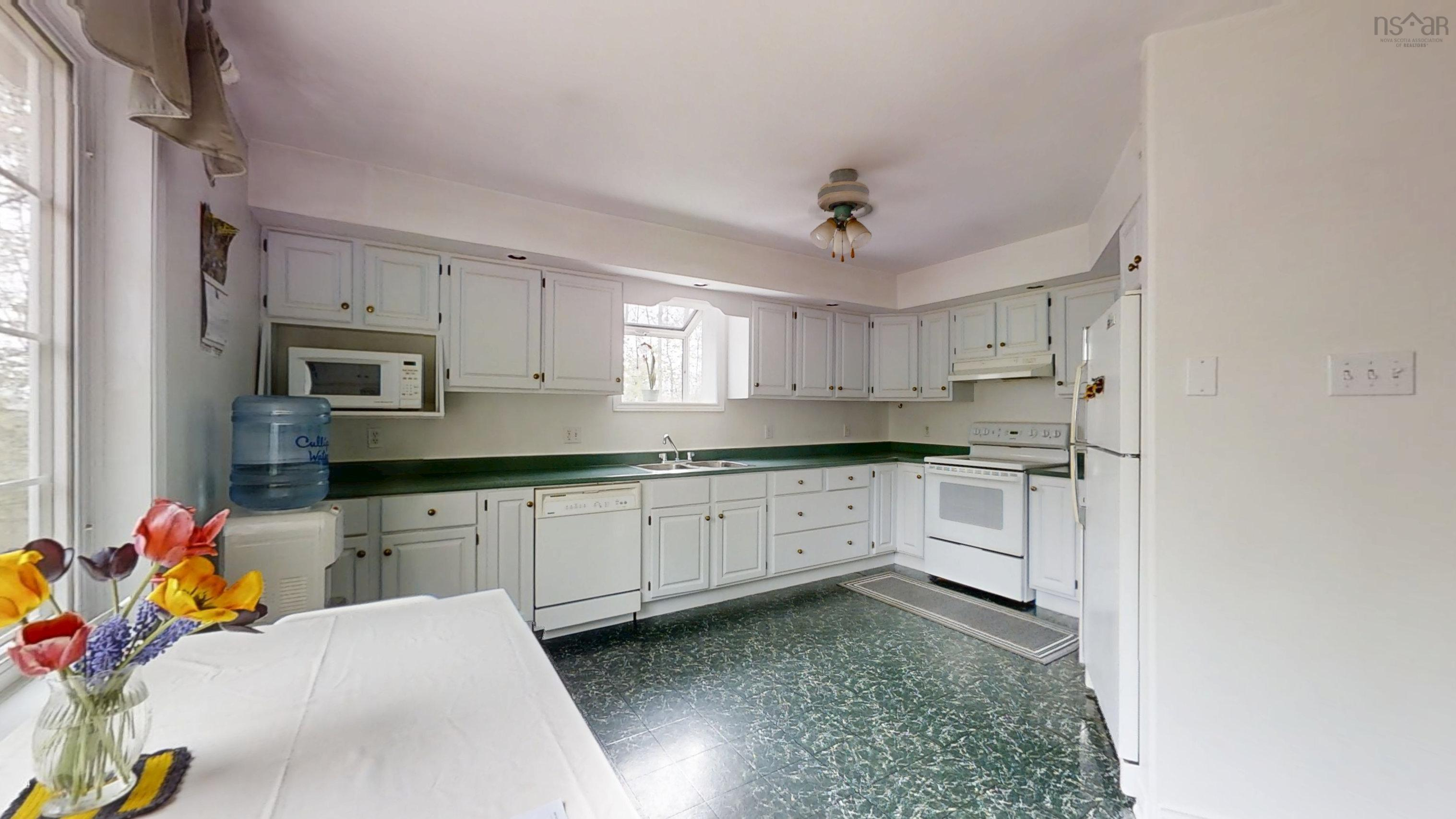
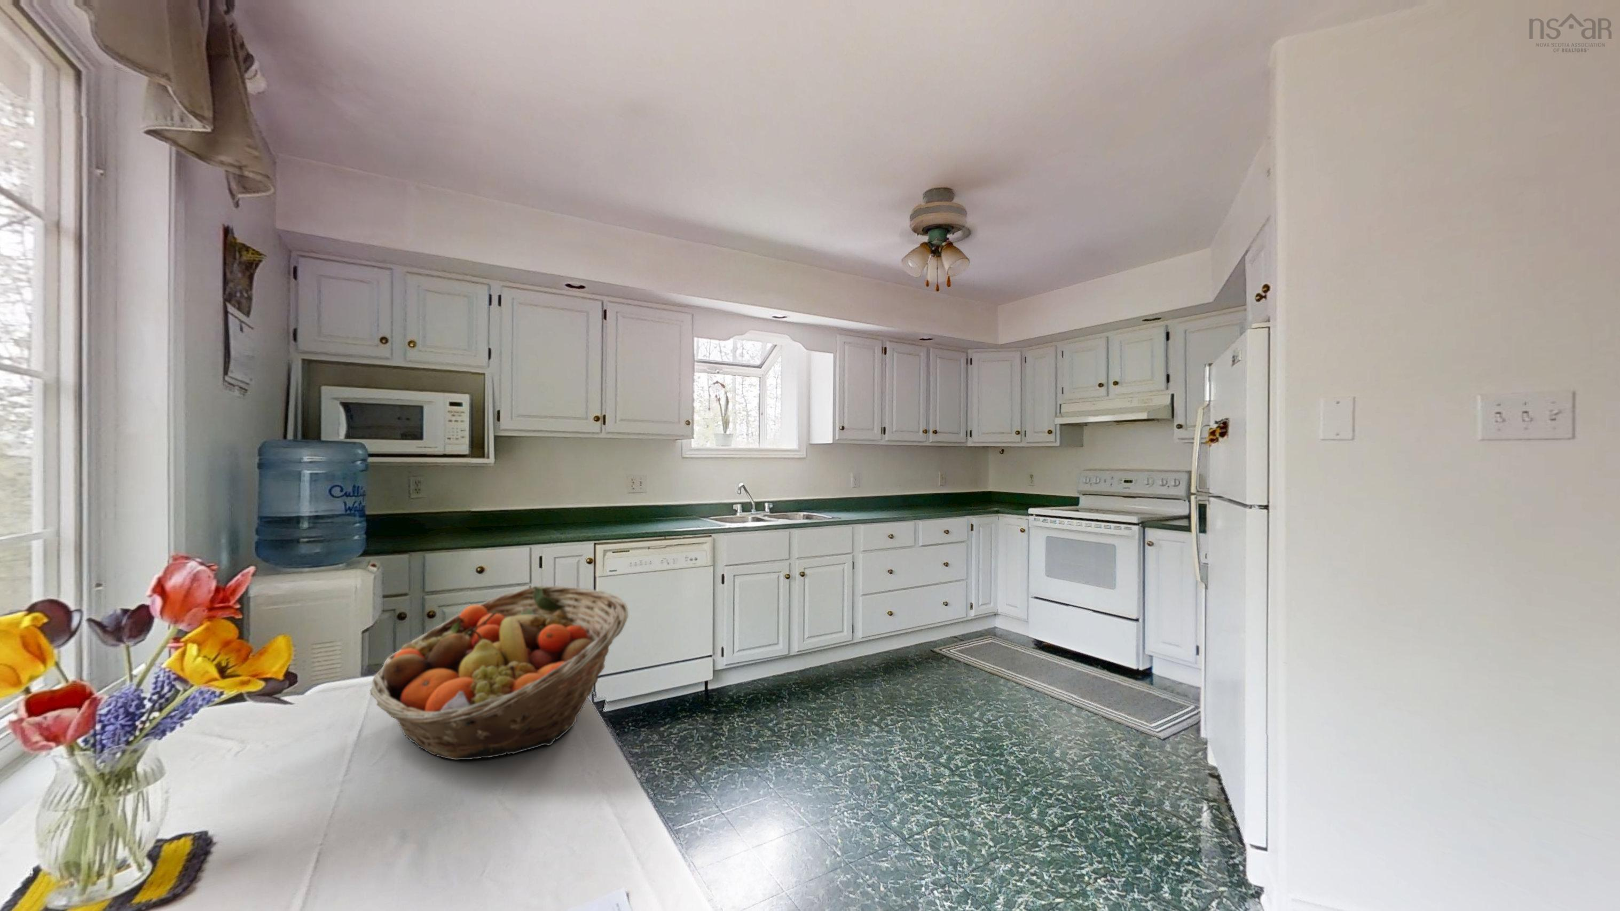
+ fruit basket (506, 661)
